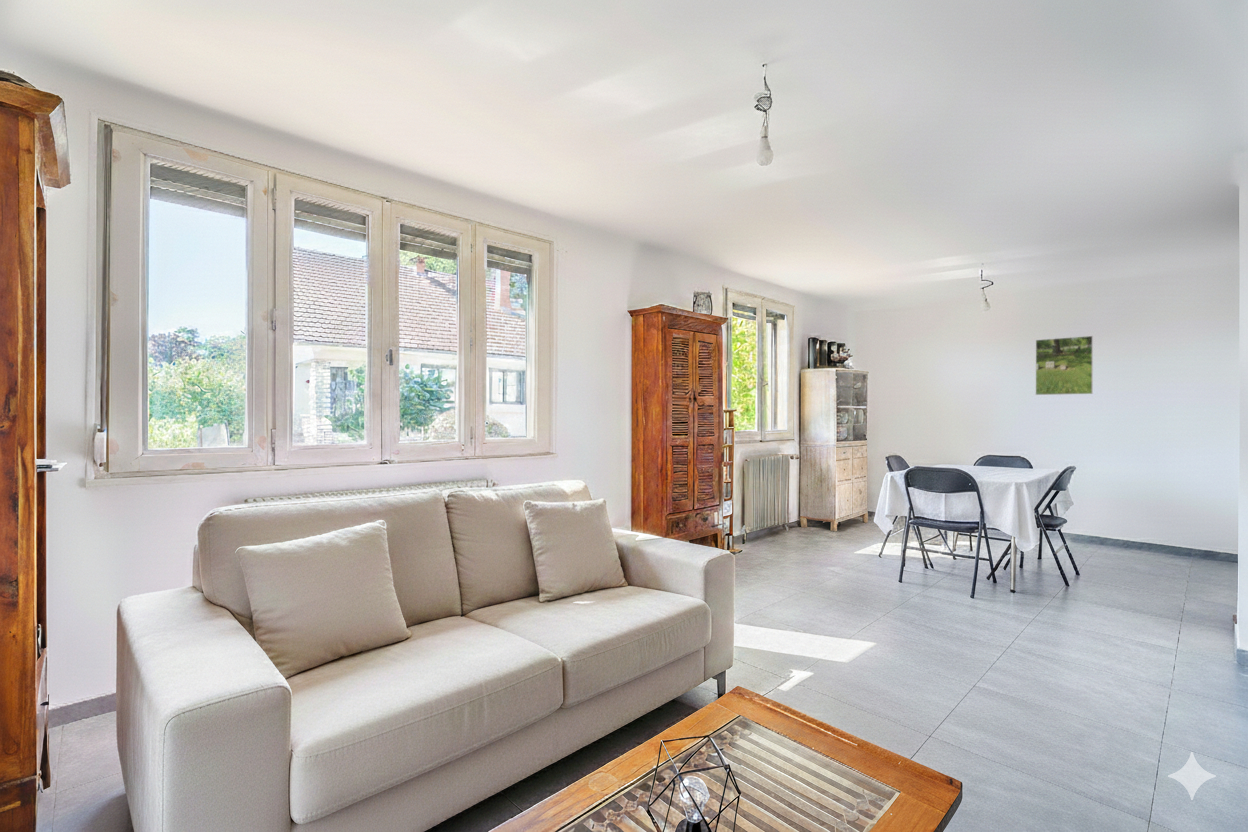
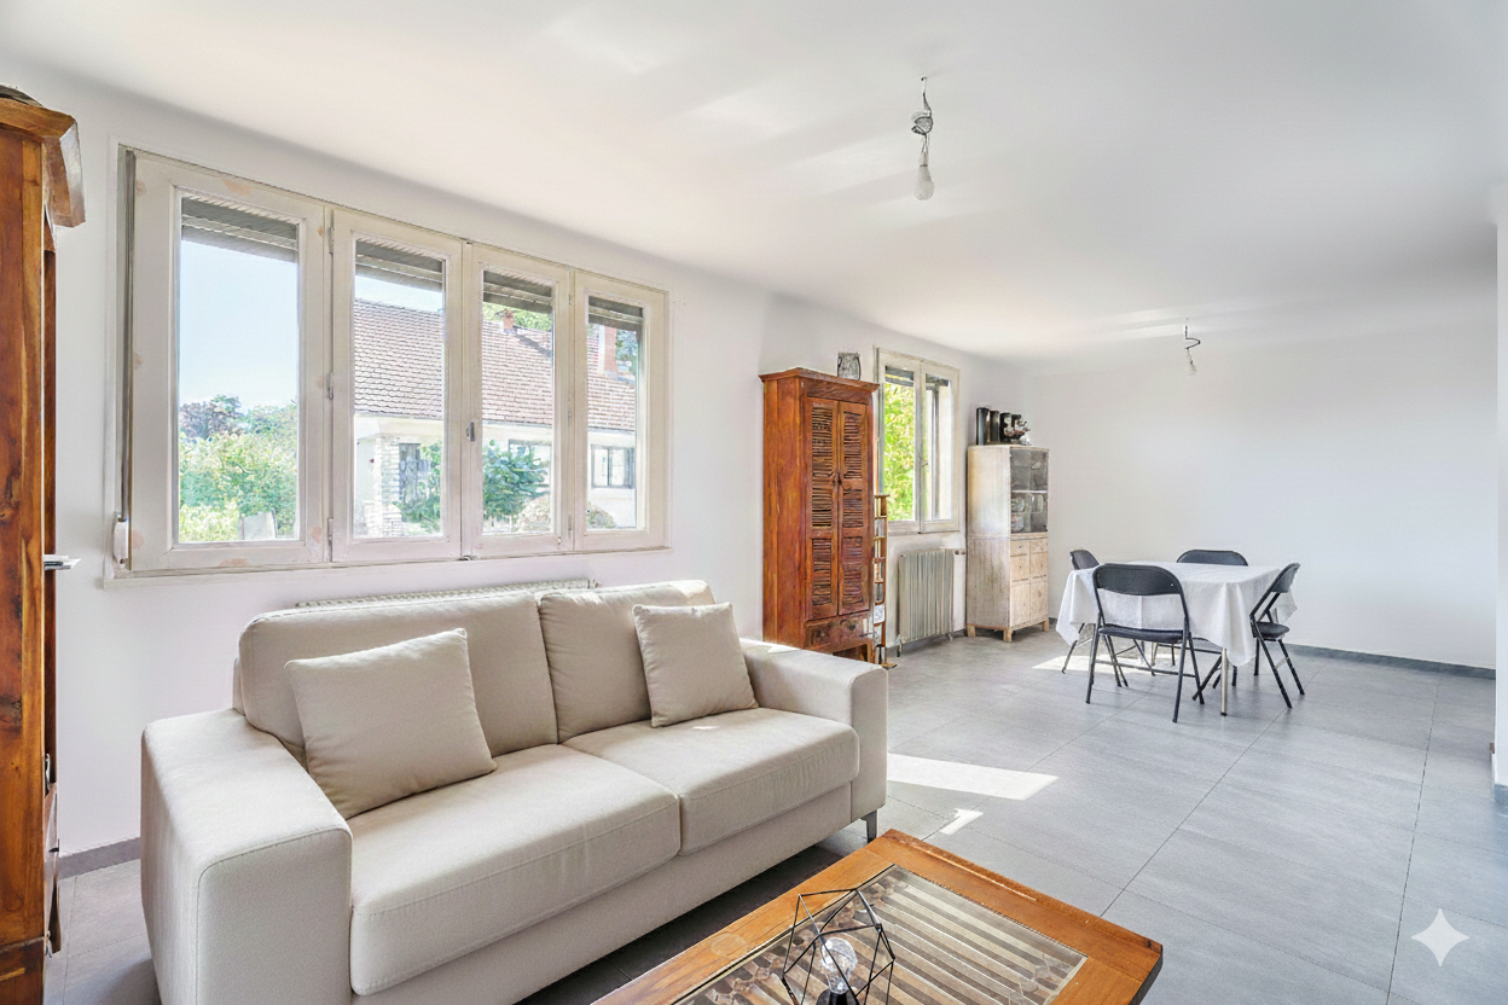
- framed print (1063, 366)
